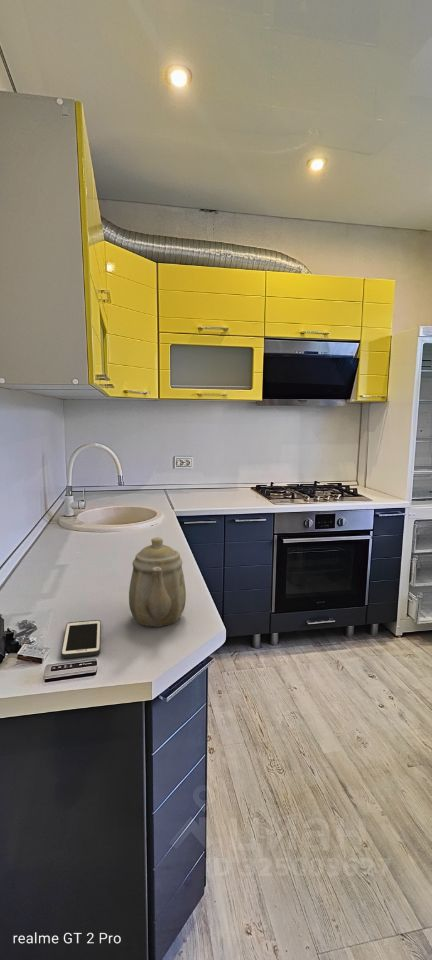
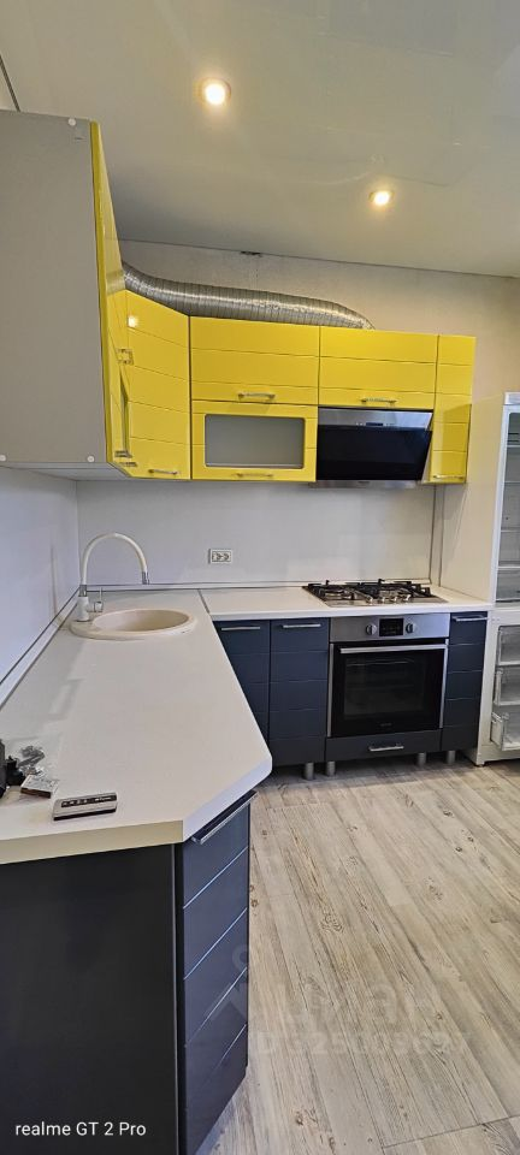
- cell phone (82, 637)
- teapot (157, 578)
